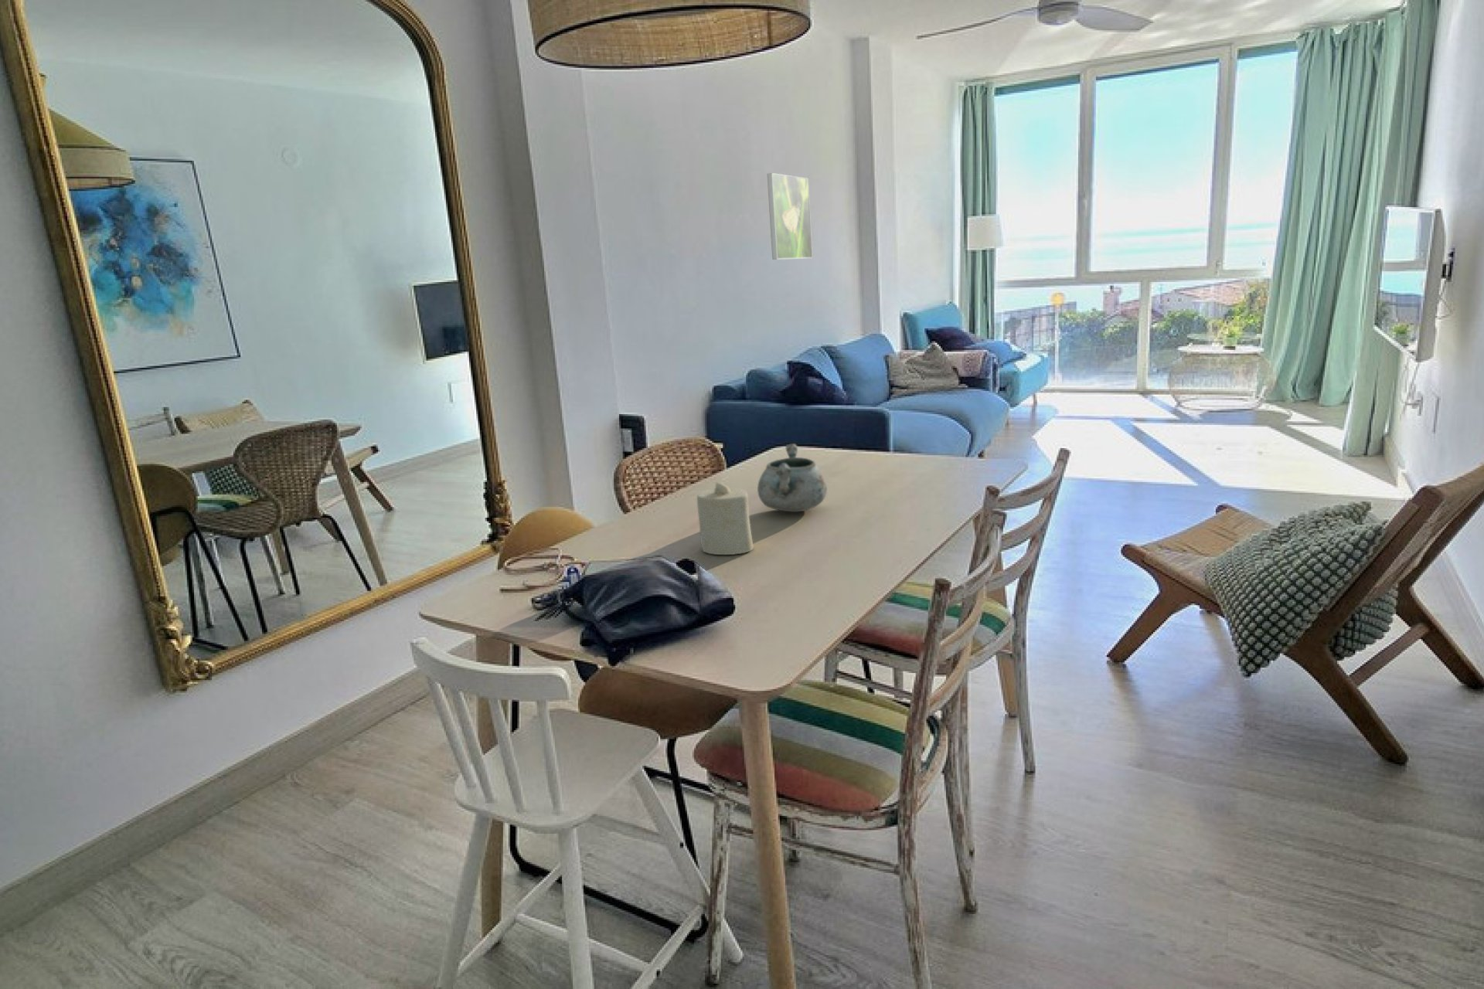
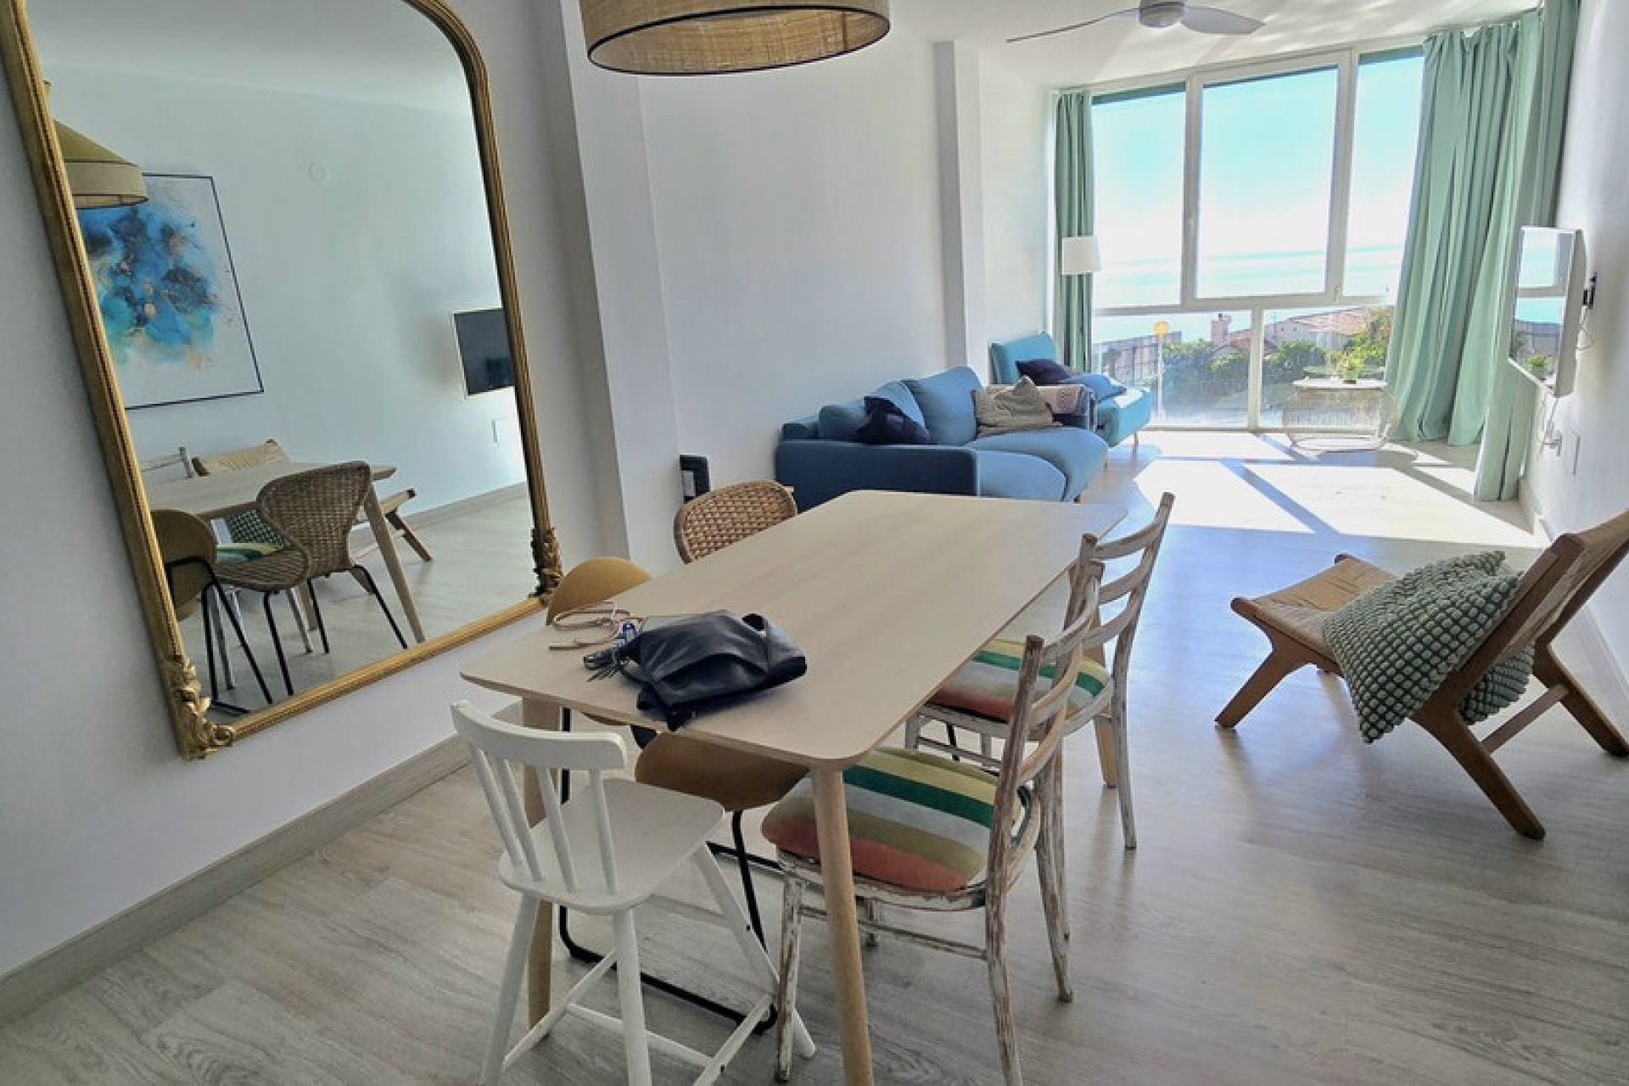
- decorative bowl (792, 480)
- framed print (791, 217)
- candle (724, 515)
